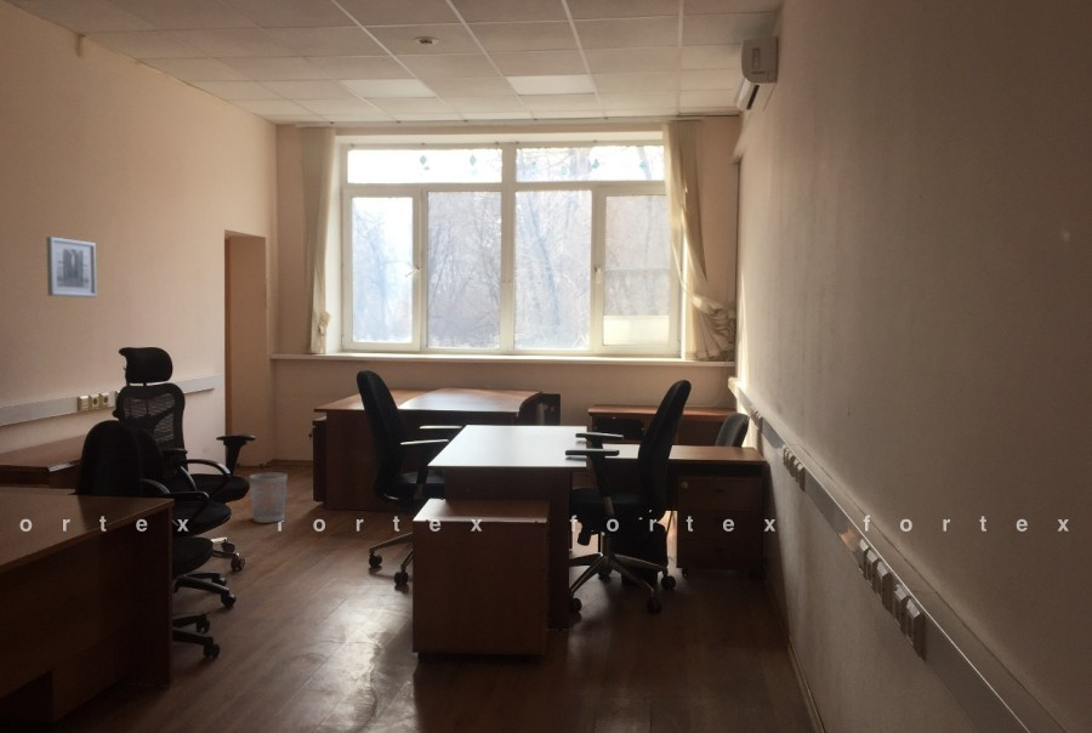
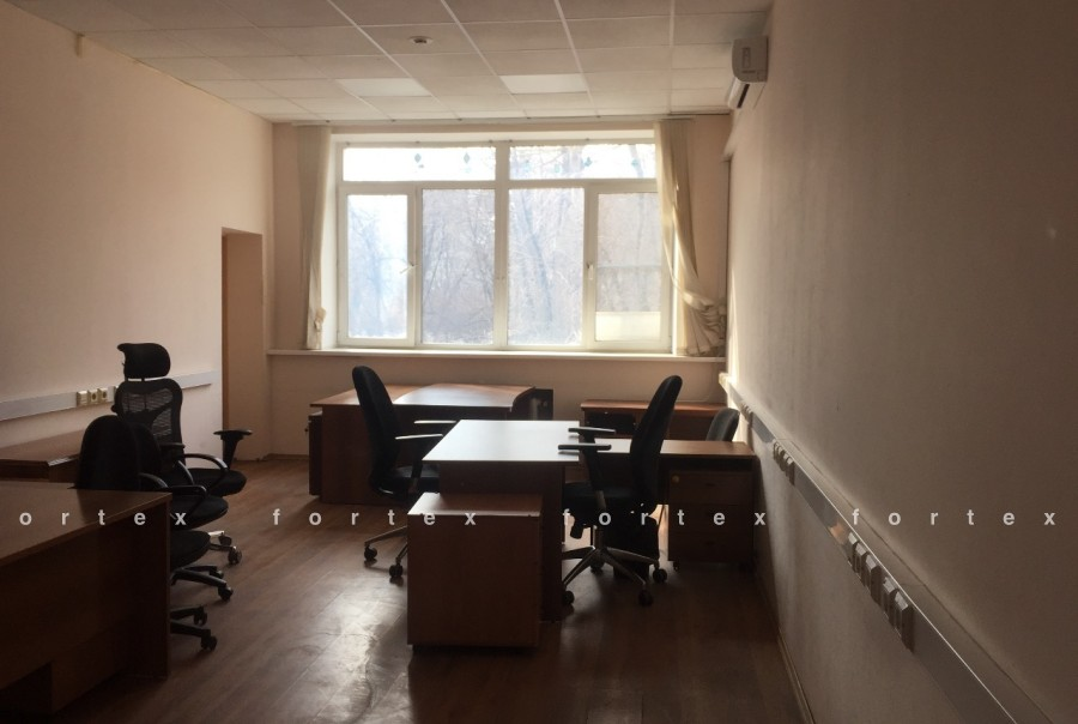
- wall art (72, 268)
- wastebasket (268, 498)
